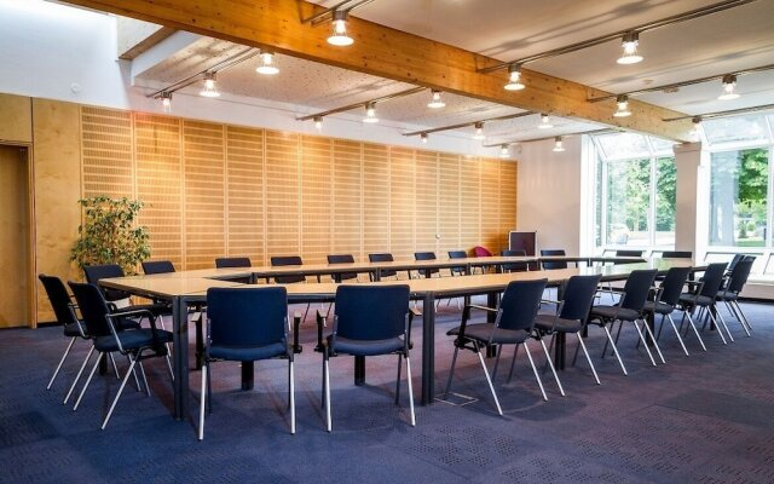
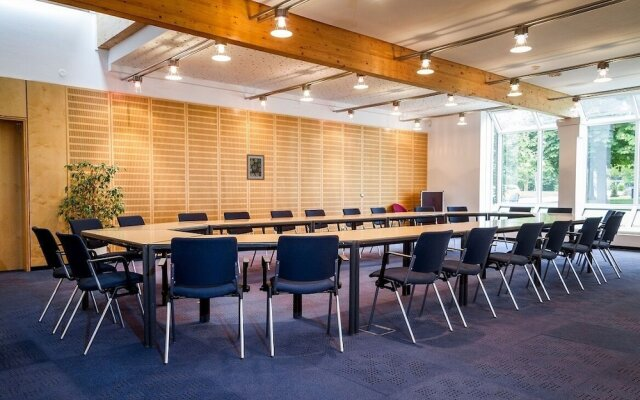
+ wall art (255, 167)
